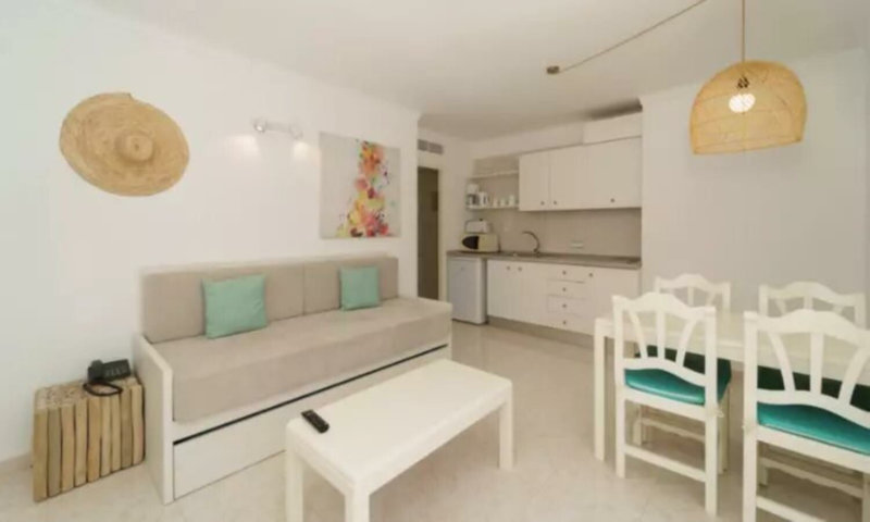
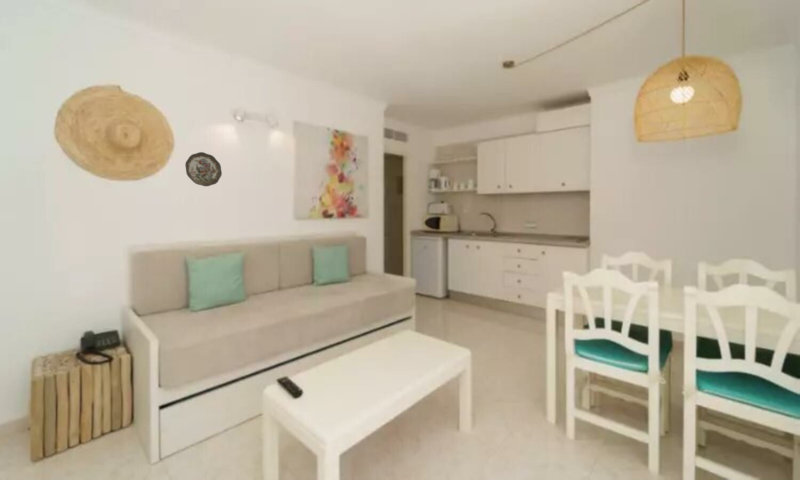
+ decorative plate (203, 169)
